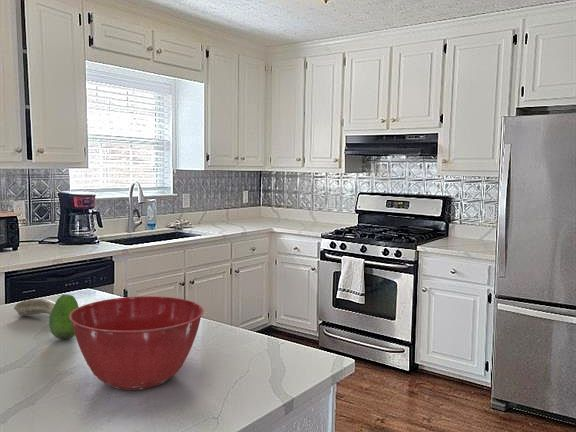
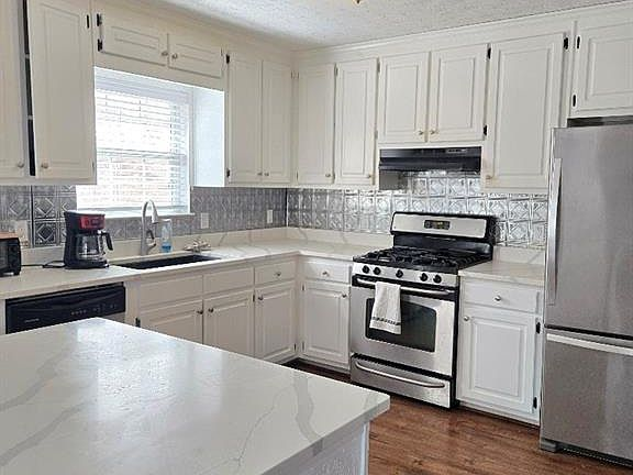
- fruit (65, 316)
- animal claw (43, 308)
- mixing bowl (139, 344)
